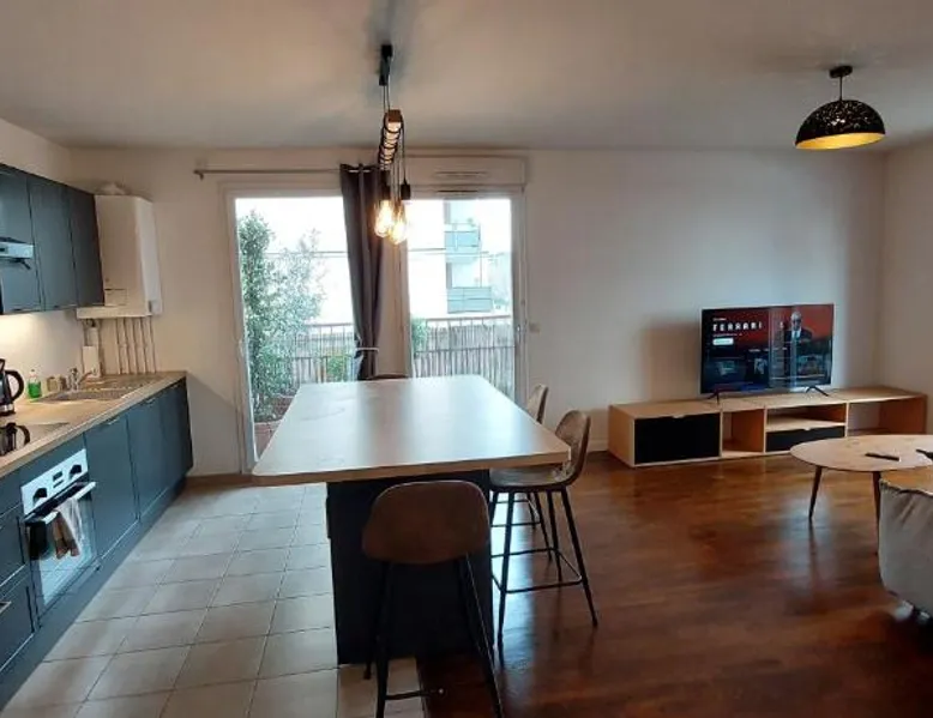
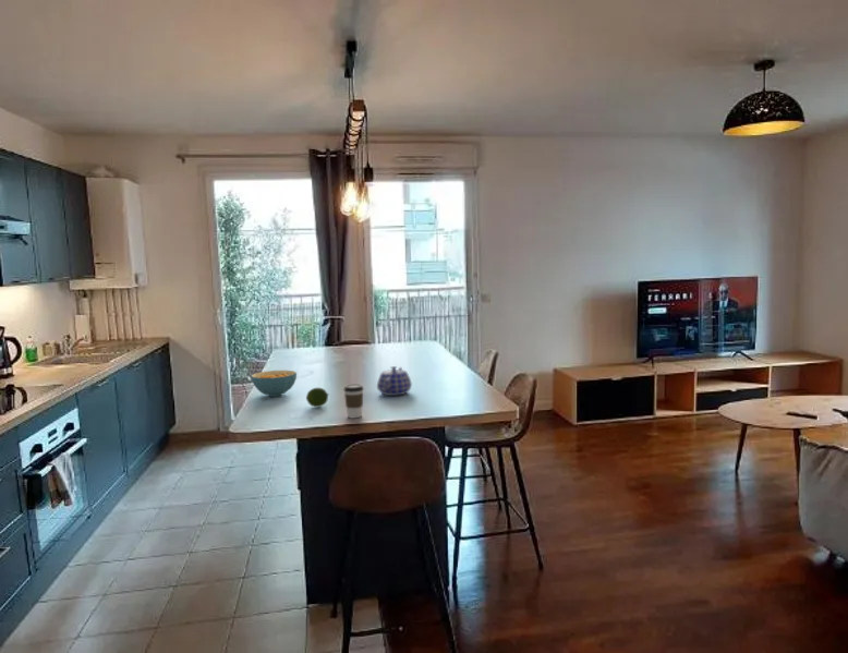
+ teapot (395, 379)
+ fruit (317, 397)
+ coffee cup (353, 400)
+ cereal bowl (274, 384)
